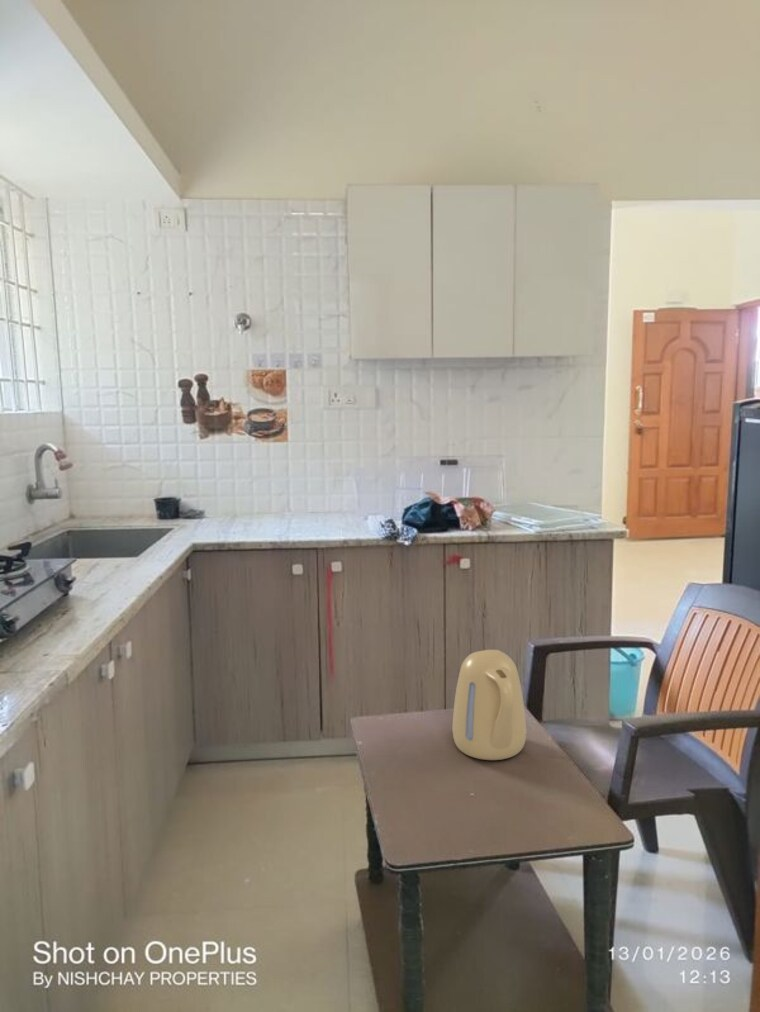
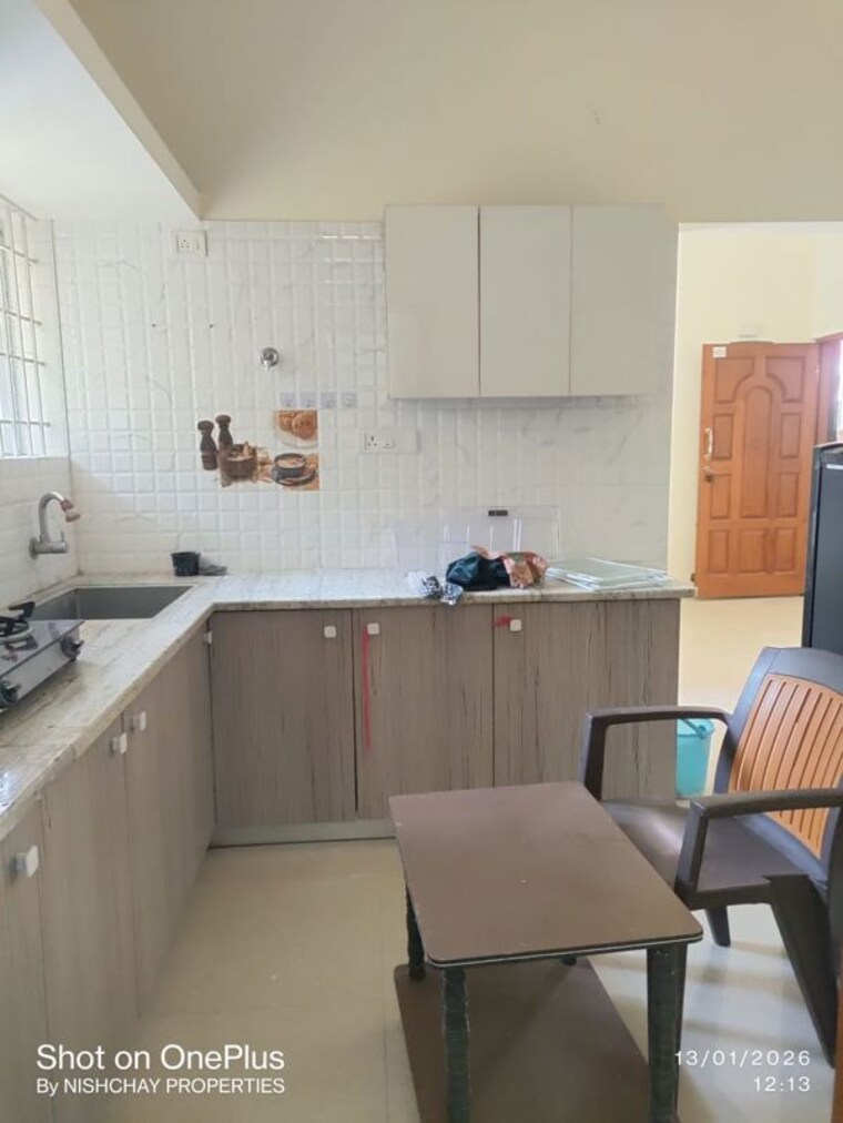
- kettle (491, 700)
